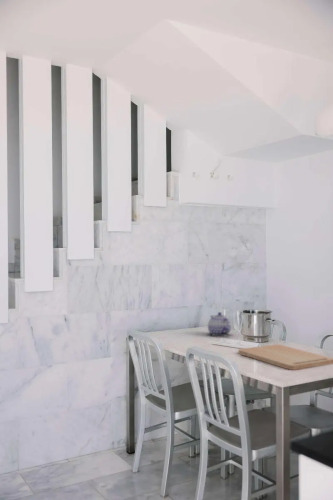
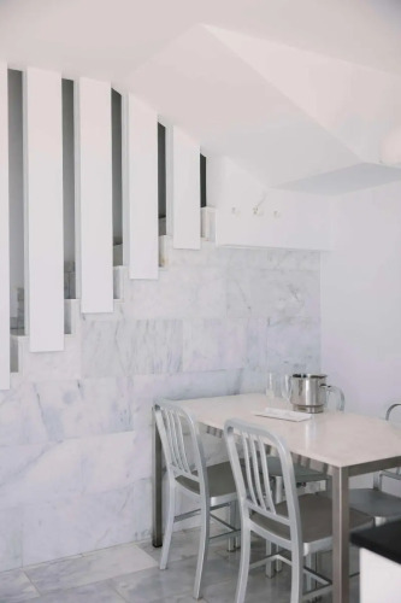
- teapot (219, 323)
- cutting board (284, 356)
